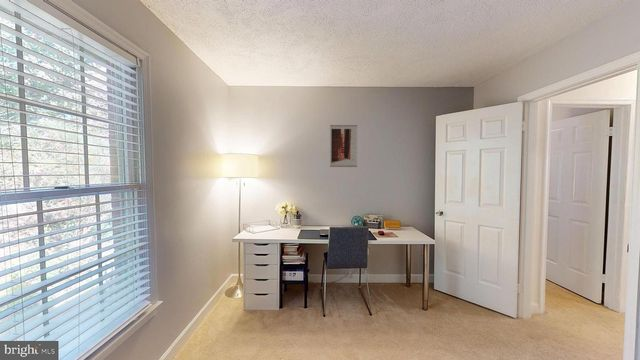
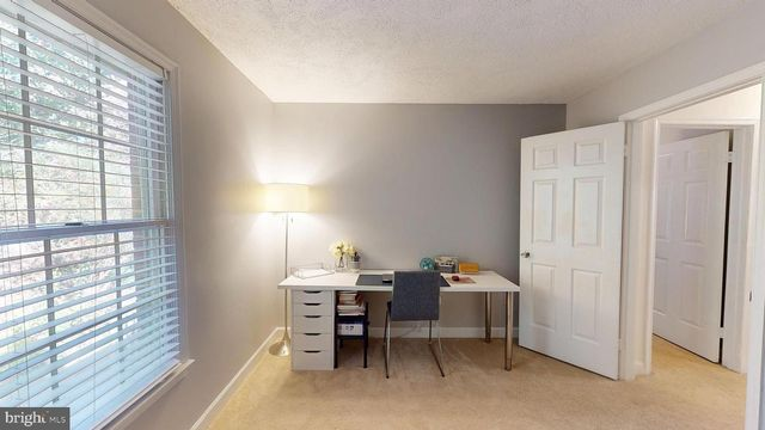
- wall art (343, 146)
